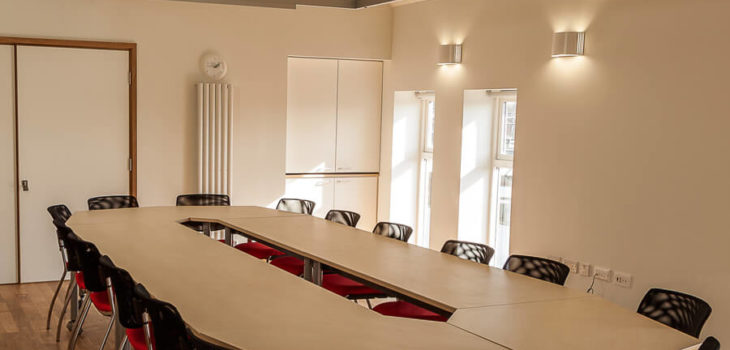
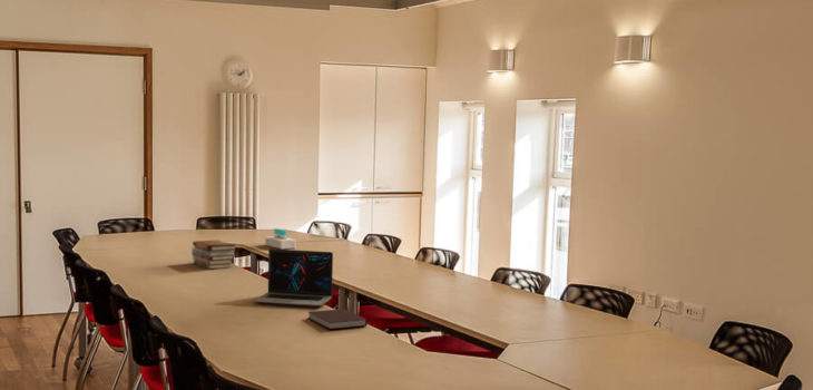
+ notebook (336, 319)
+ book stack (213, 254)
+ tissue box (280, 237)
+ laptop (294, 277)
